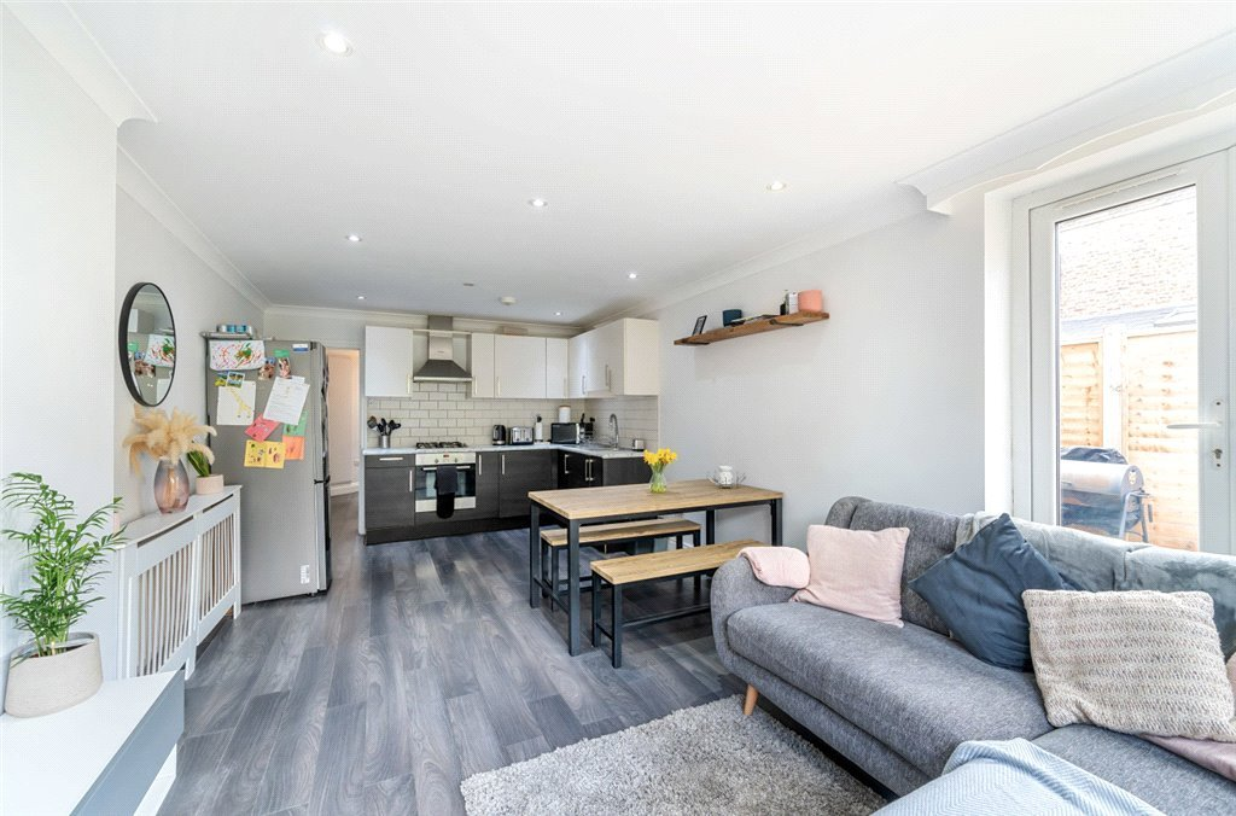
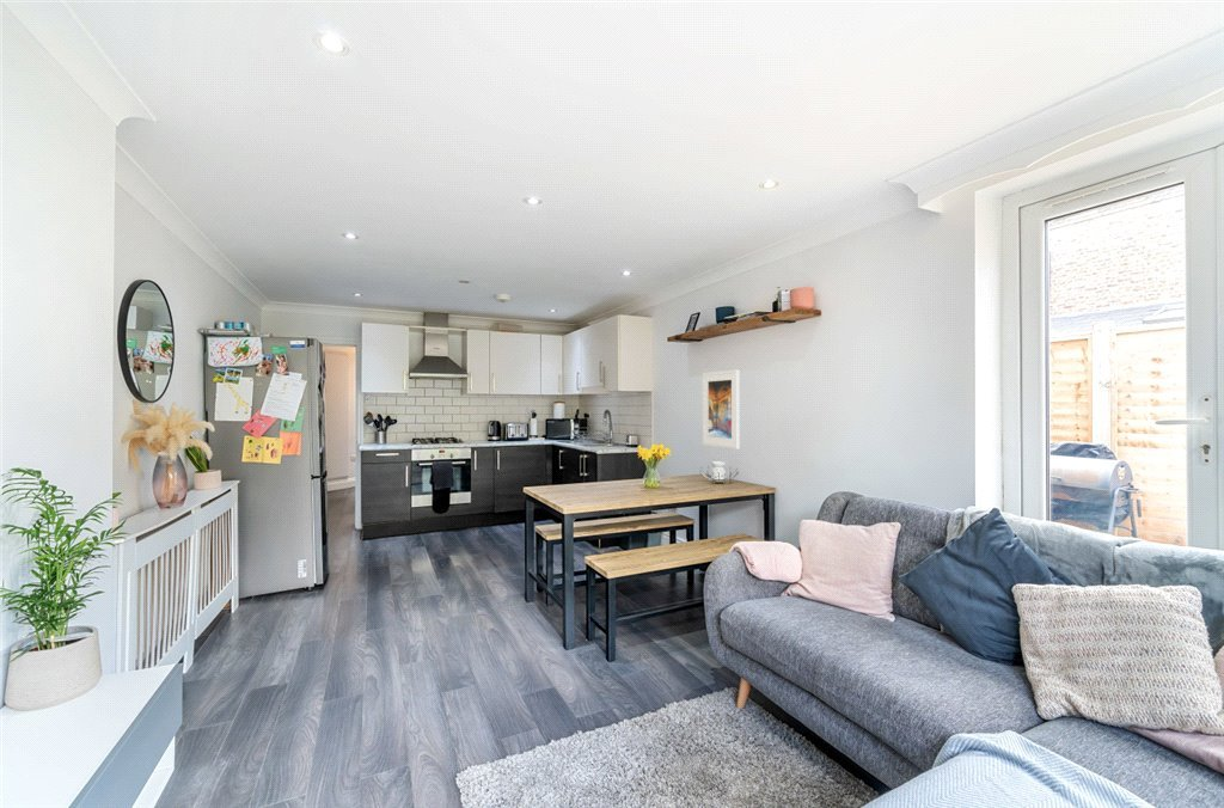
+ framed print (720, 409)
